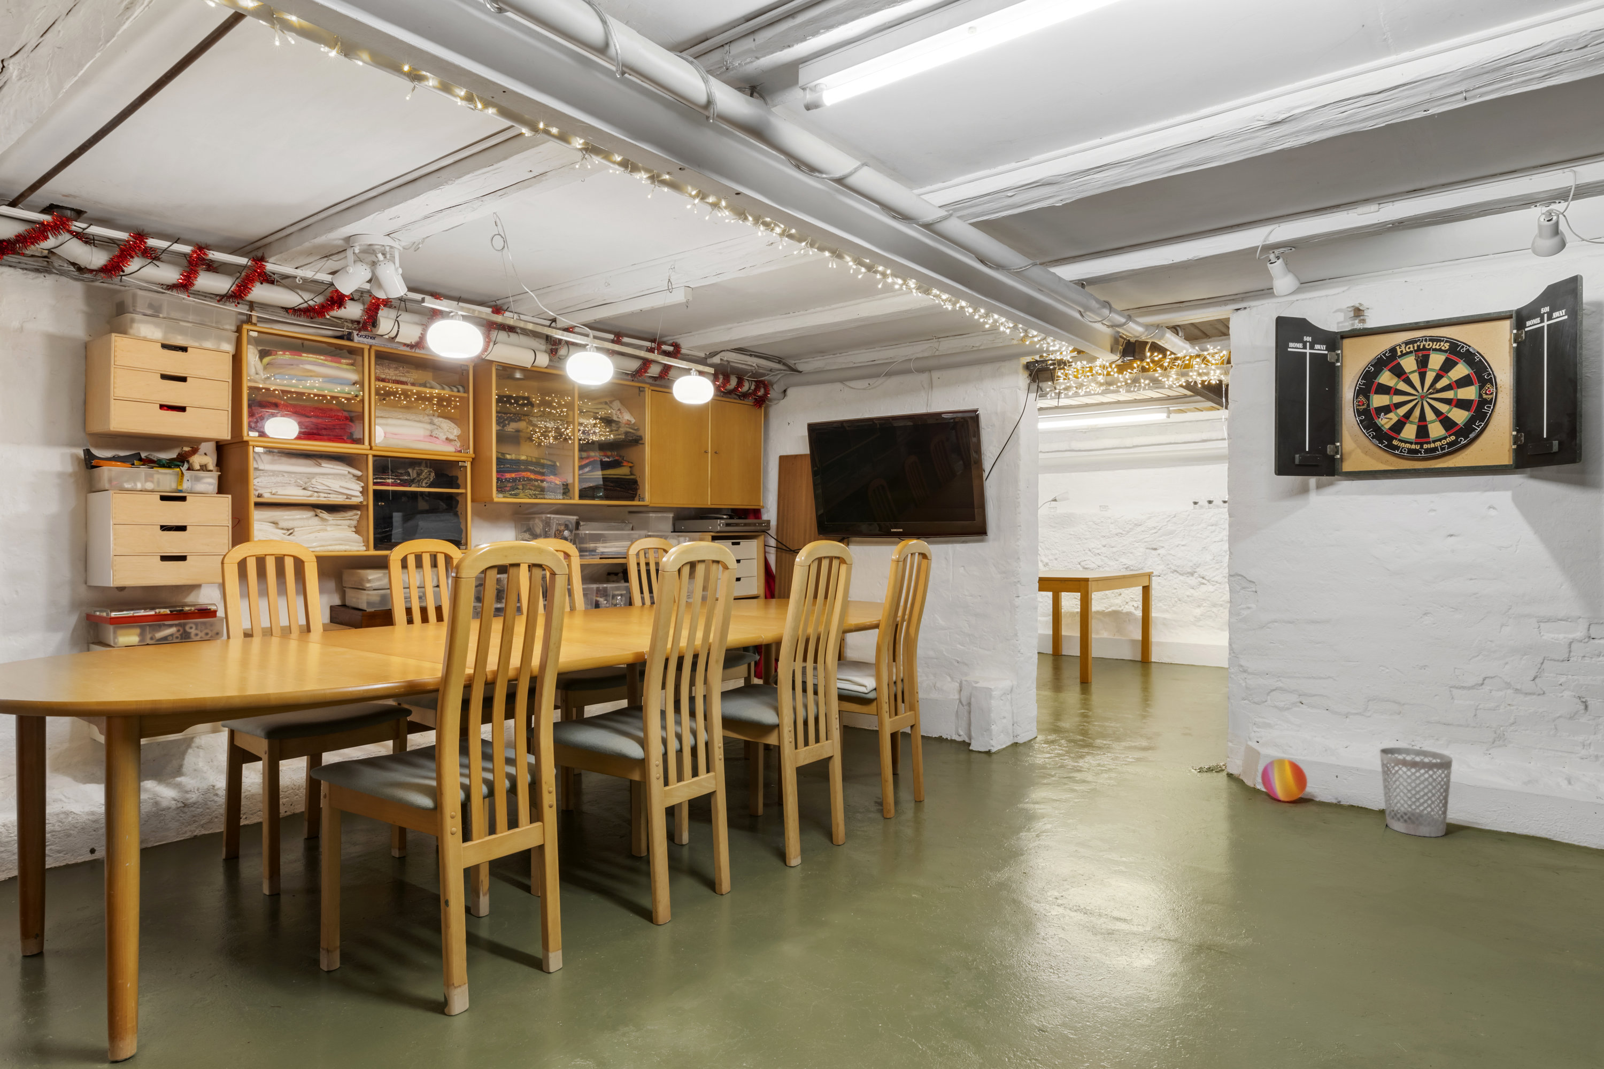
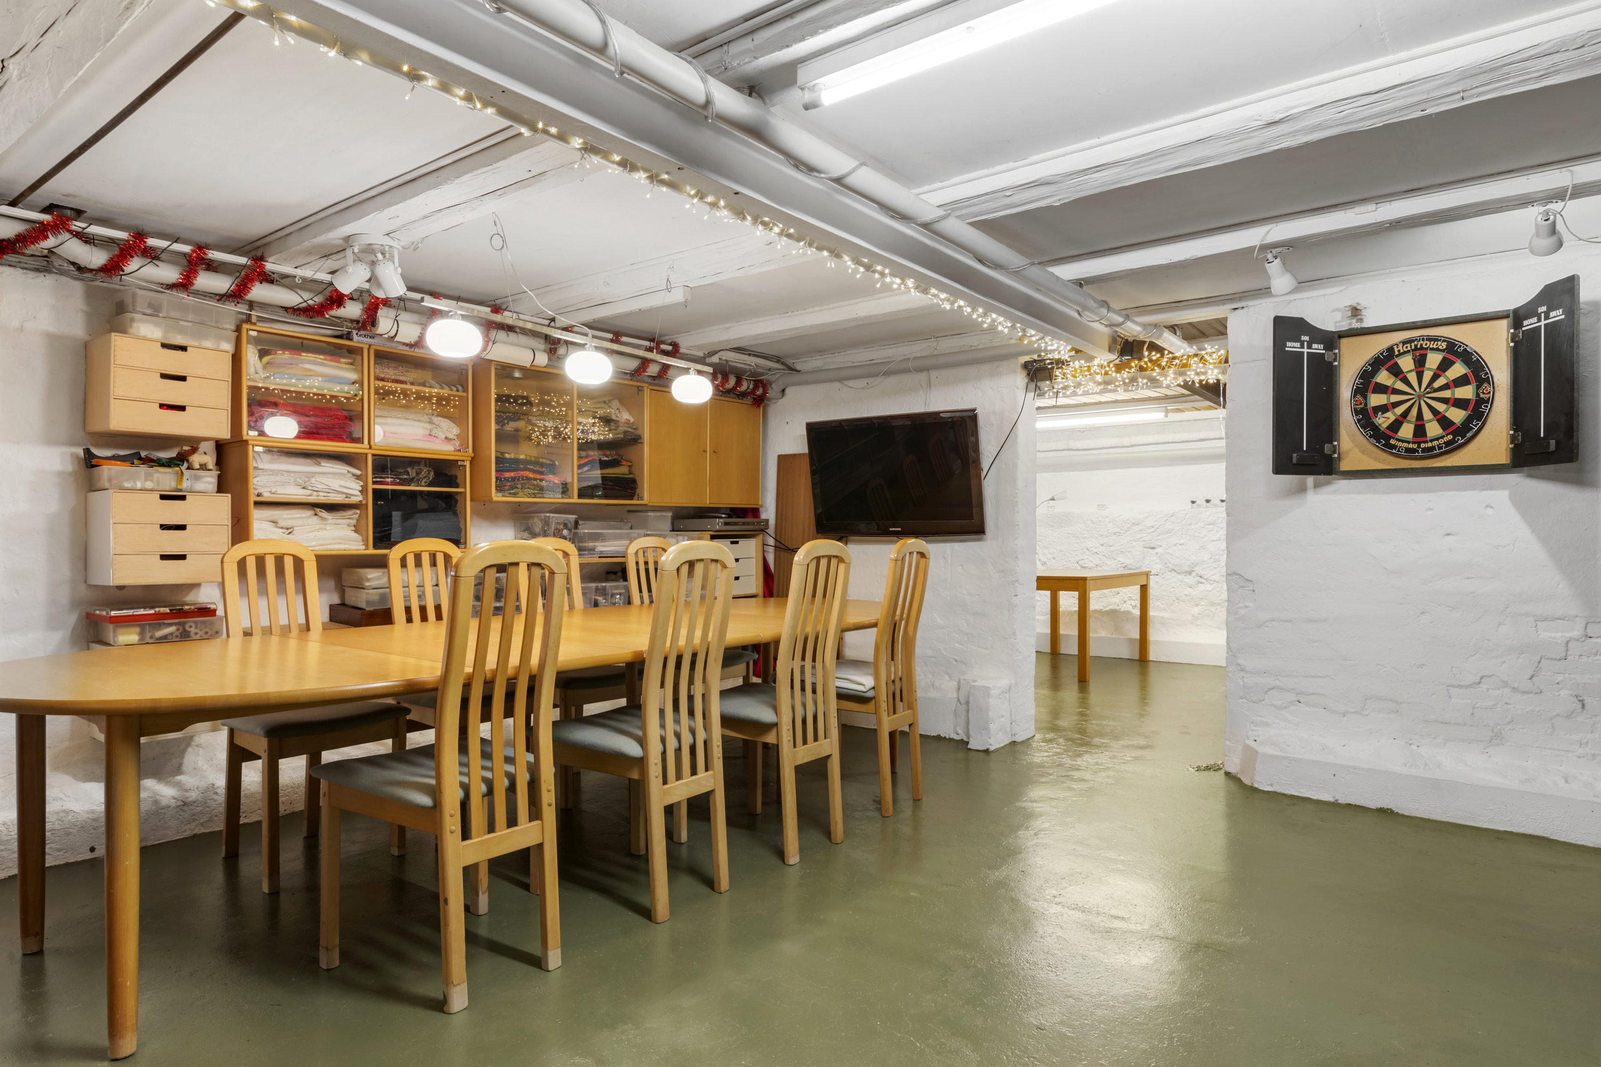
- ball (1284, 779)
- wastebasket (1415, 791)
